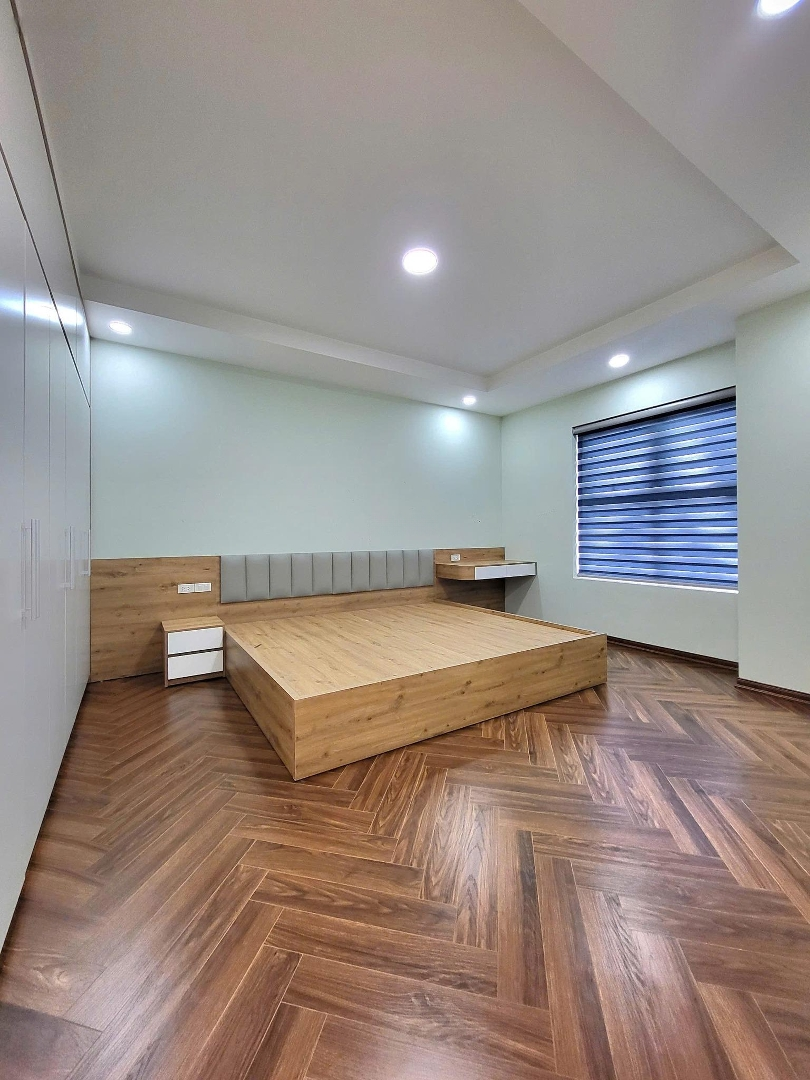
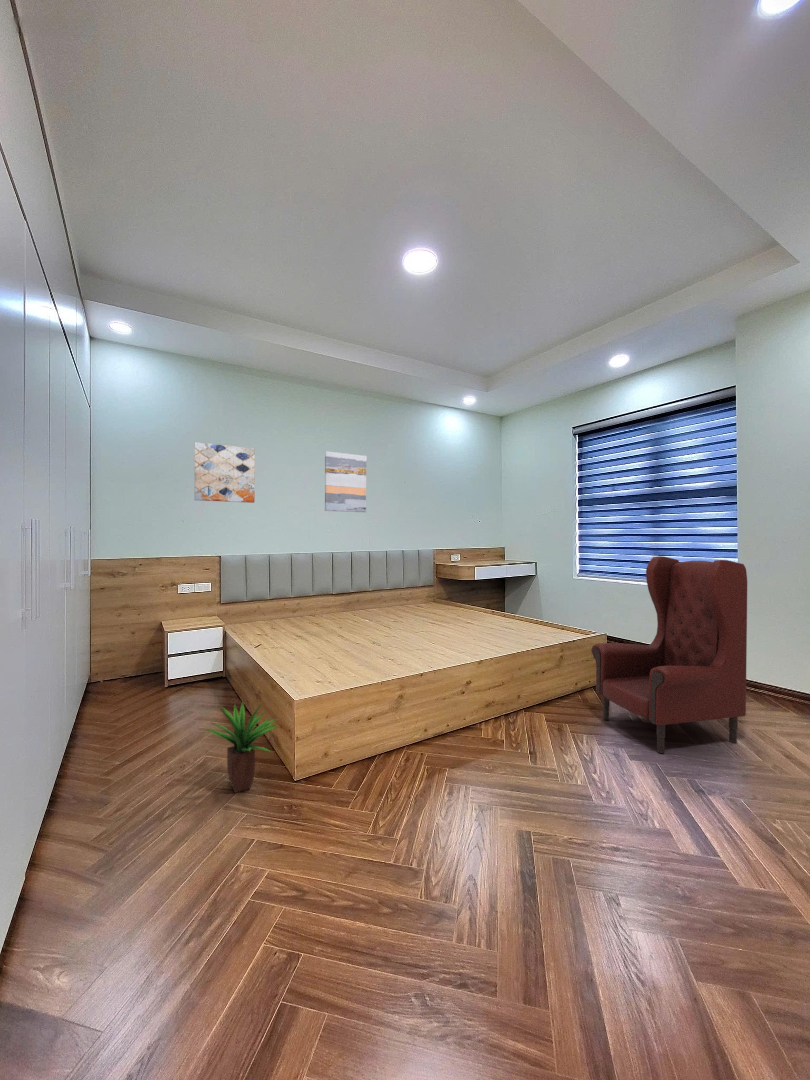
+ armchair (664, 644)
+ wall art (225, 473)
+ potted plant (247, 744)
+ wall art (346, 482)
